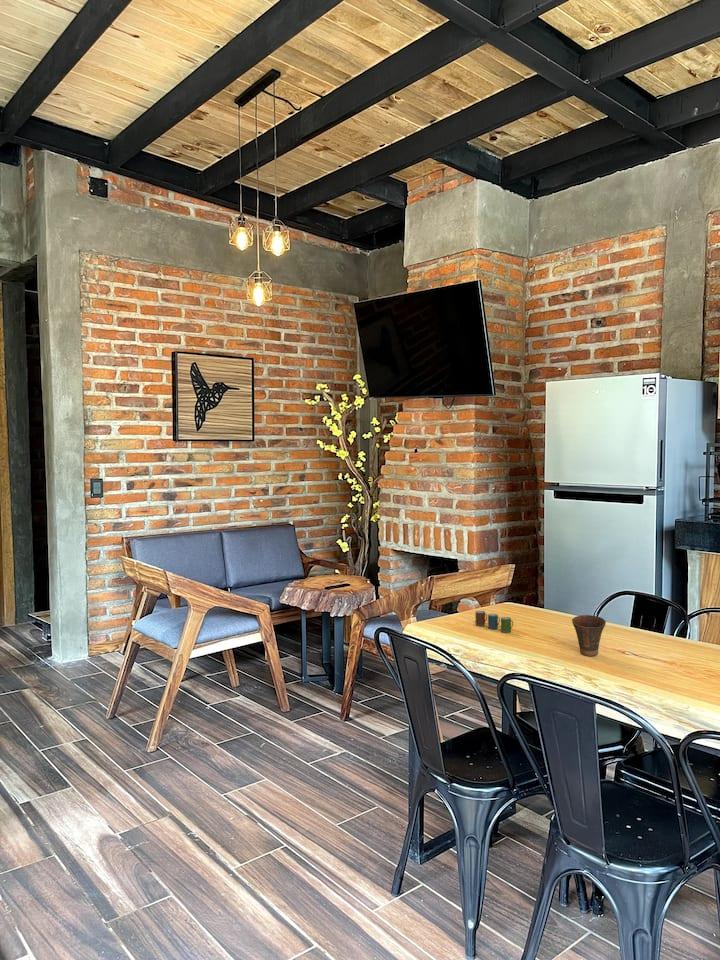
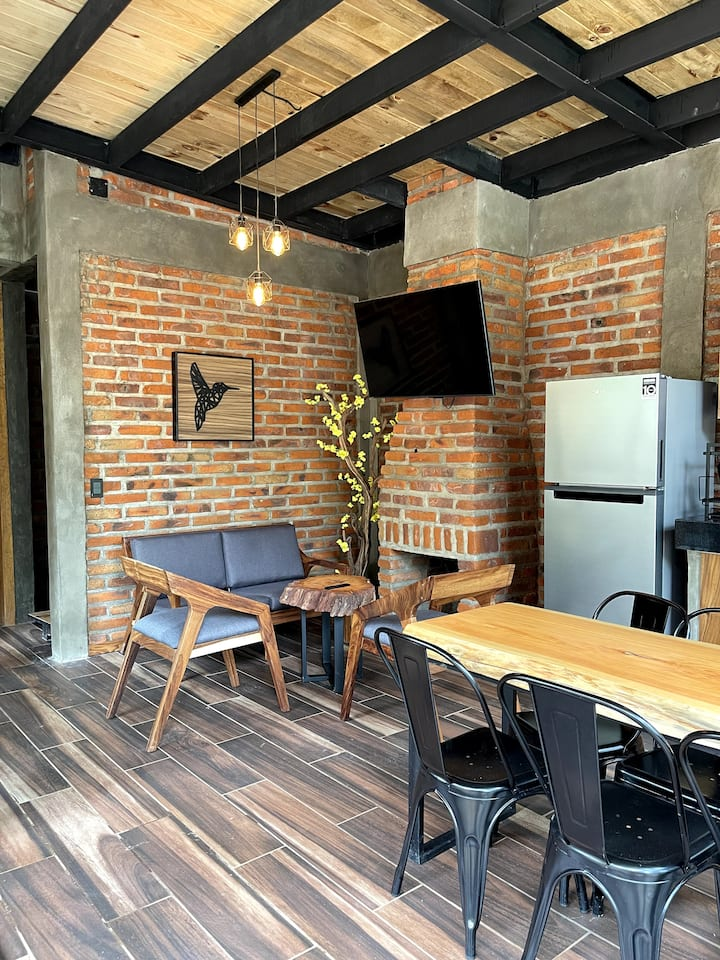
- cup (494, 617)
- cup (588, 636)
